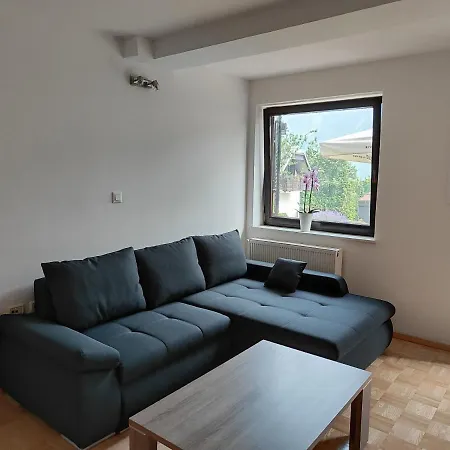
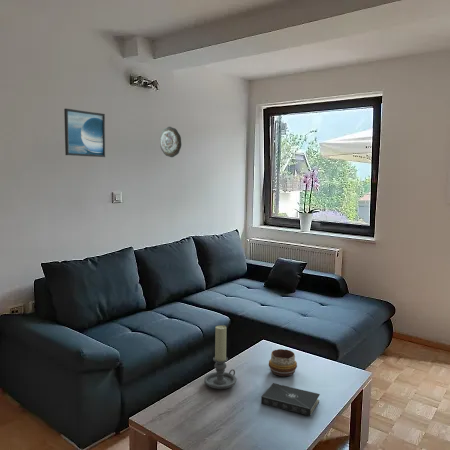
+ book (290, 398)
+ candle holder (222, 354)
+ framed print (85, 134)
+ decorative plate (169, 142)
+ decorative bowl (282, 362)
